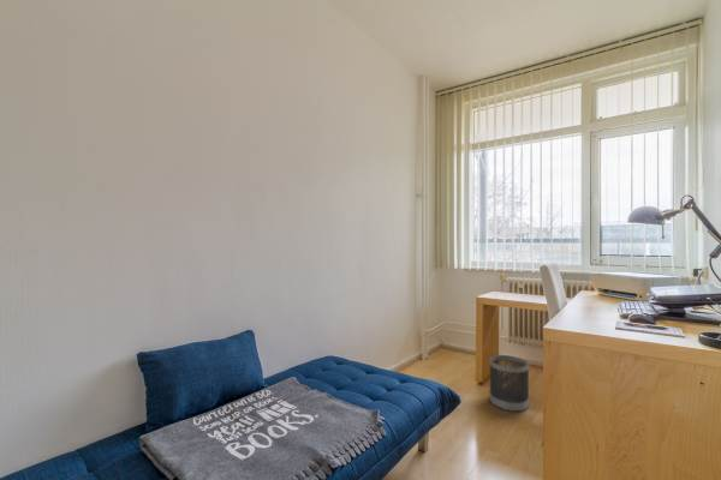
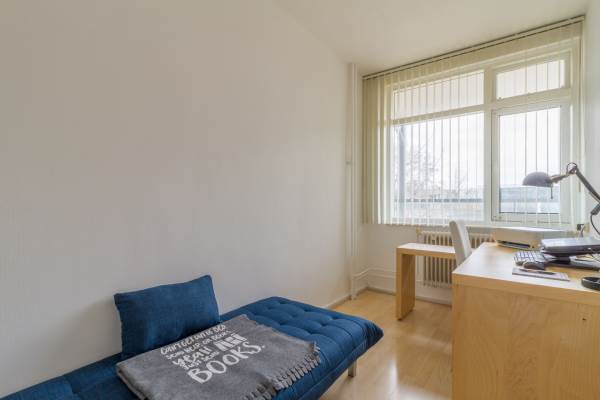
- wastebasket (508, 382)
